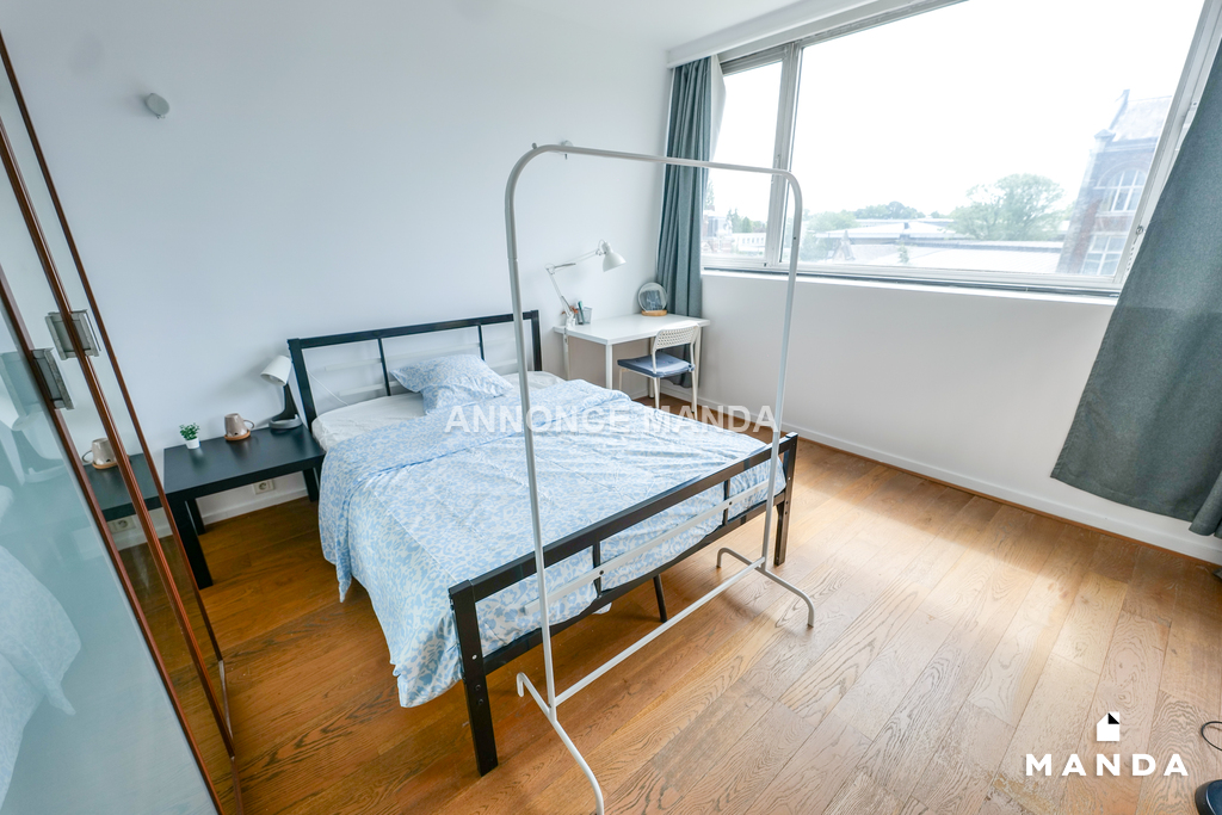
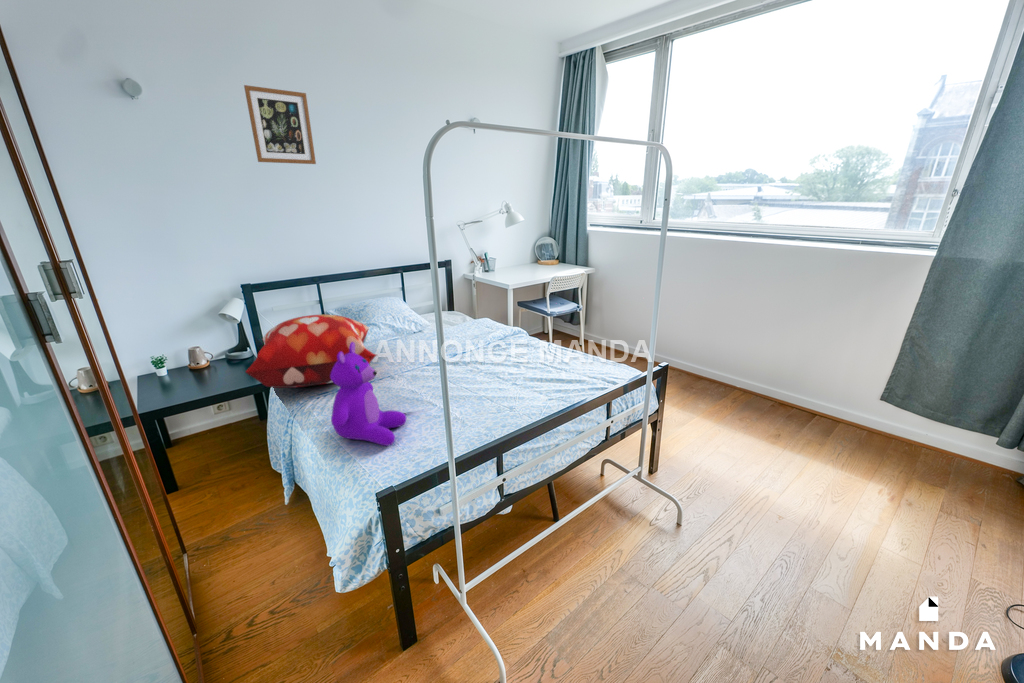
+ teddy bear (366, 392)
+ decorative pillow (317, 347)
+ wall art (282, 127)
